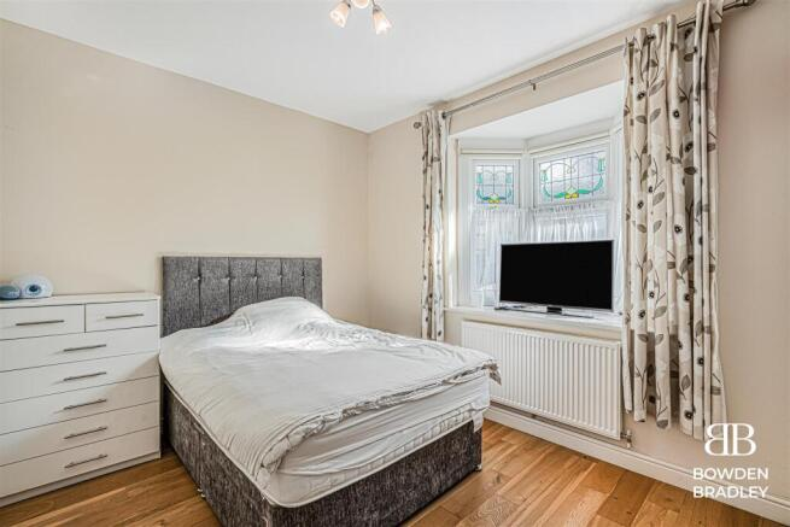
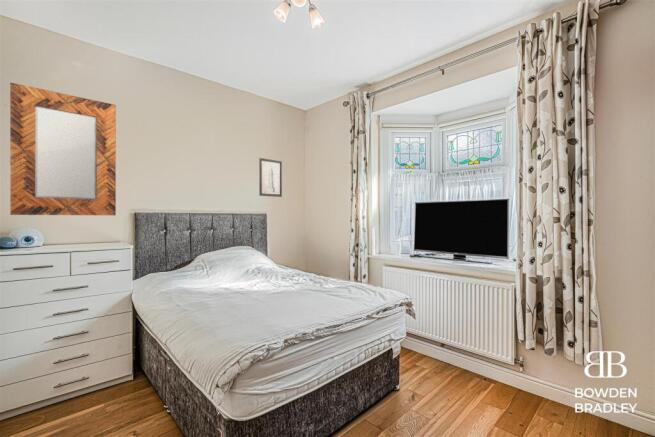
+ home mirror (67, 155)
+ wall art (270, 178)
